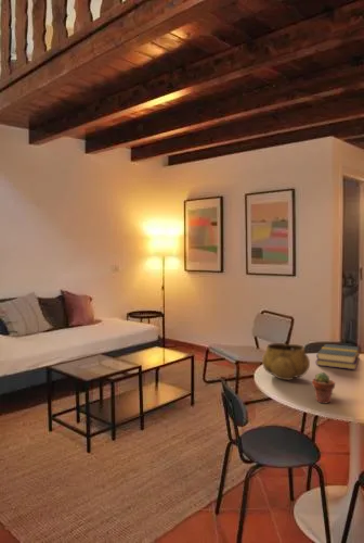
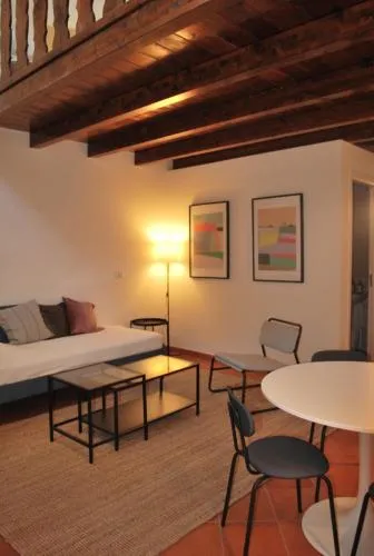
- decorative bowl (285, 362)
- potted succulent (323, 387)
- book (338, 355)
